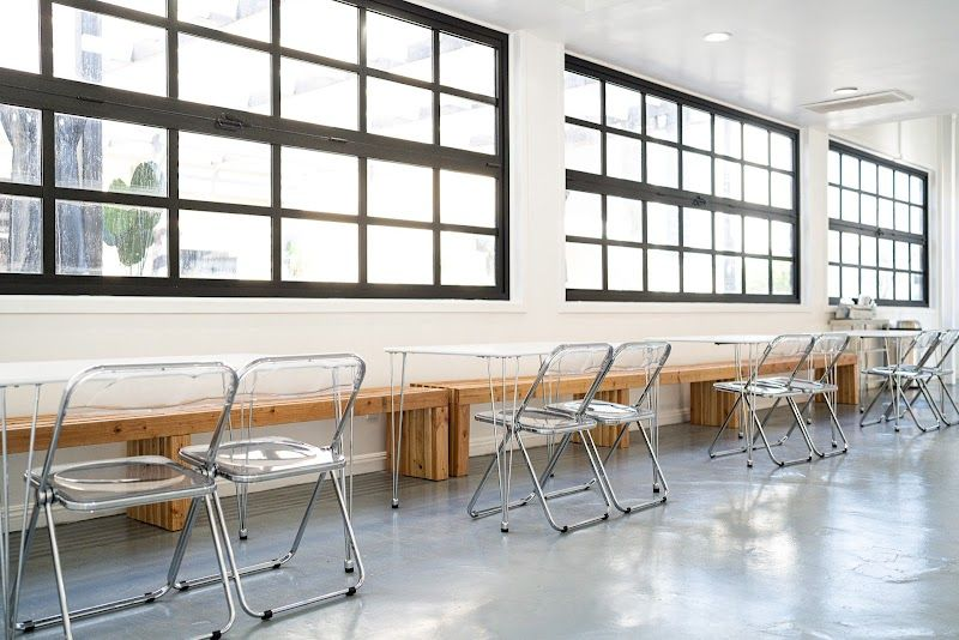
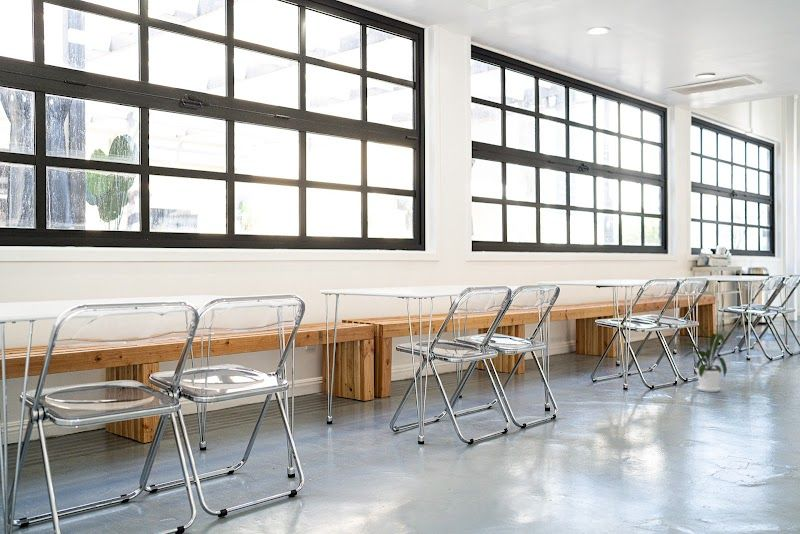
+ house plant (706, 357)
